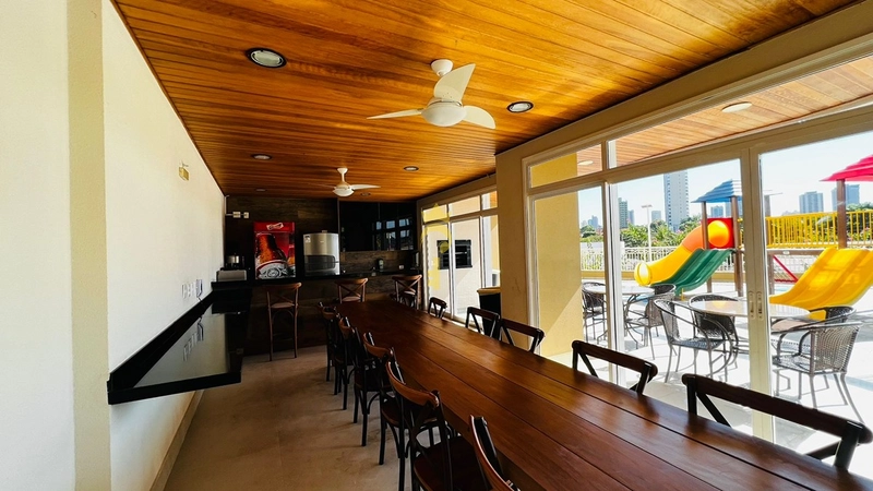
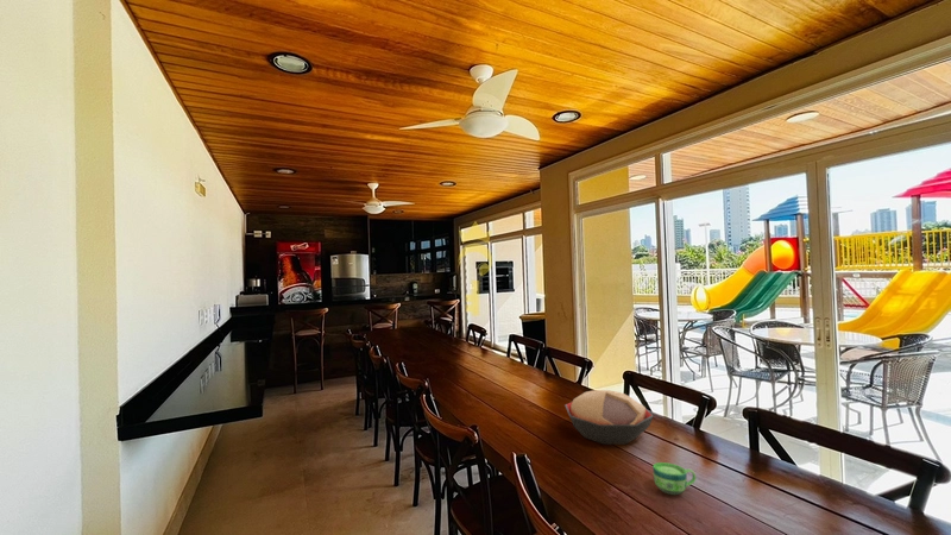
+ decorative bowl (606, 413)
+ cup (674, 478)
